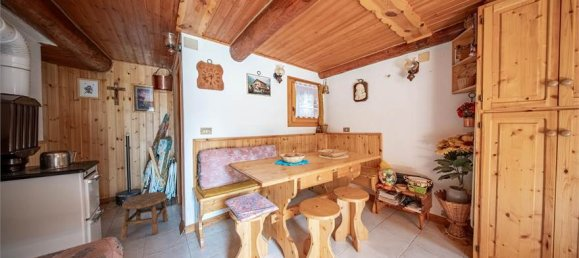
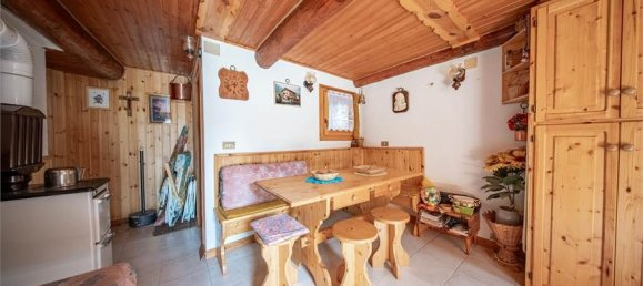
- stool (146, 211)
